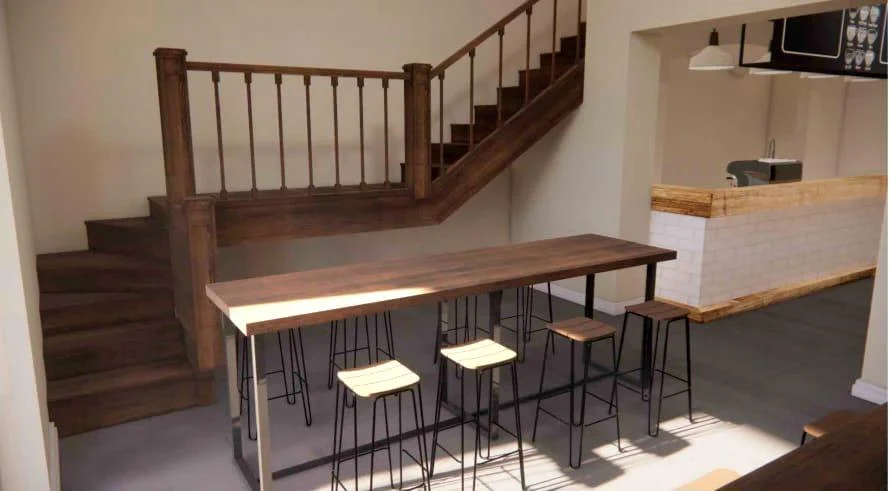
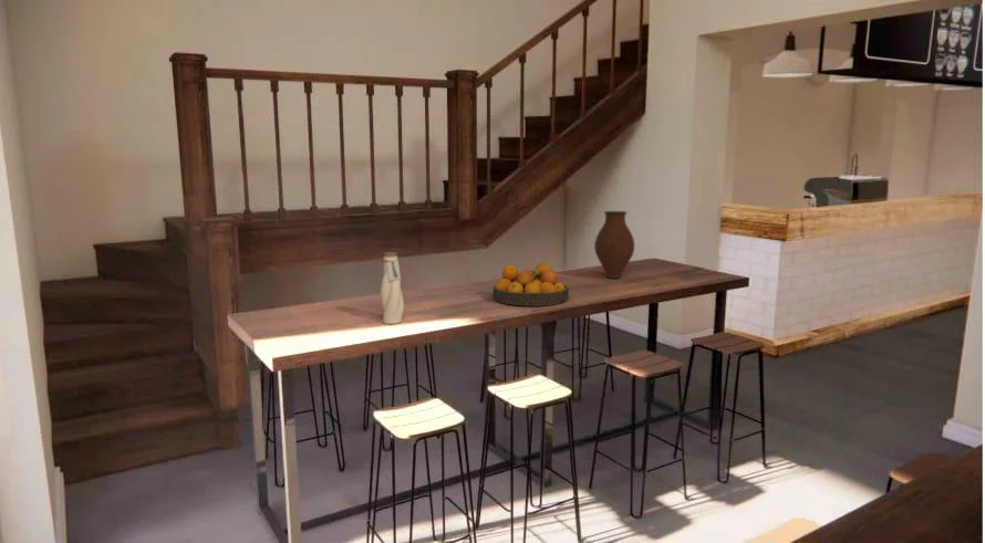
+ fruit bowl (530, 281)
+ water bottle (392, 288)
+ vase (614, 244)
